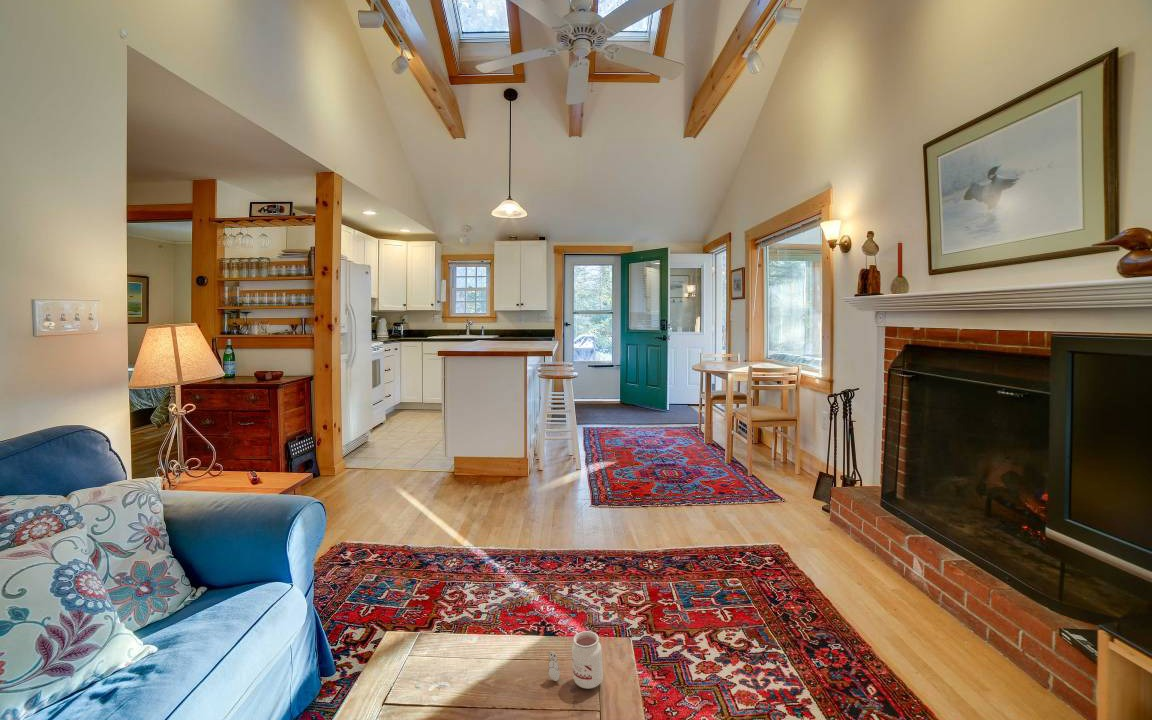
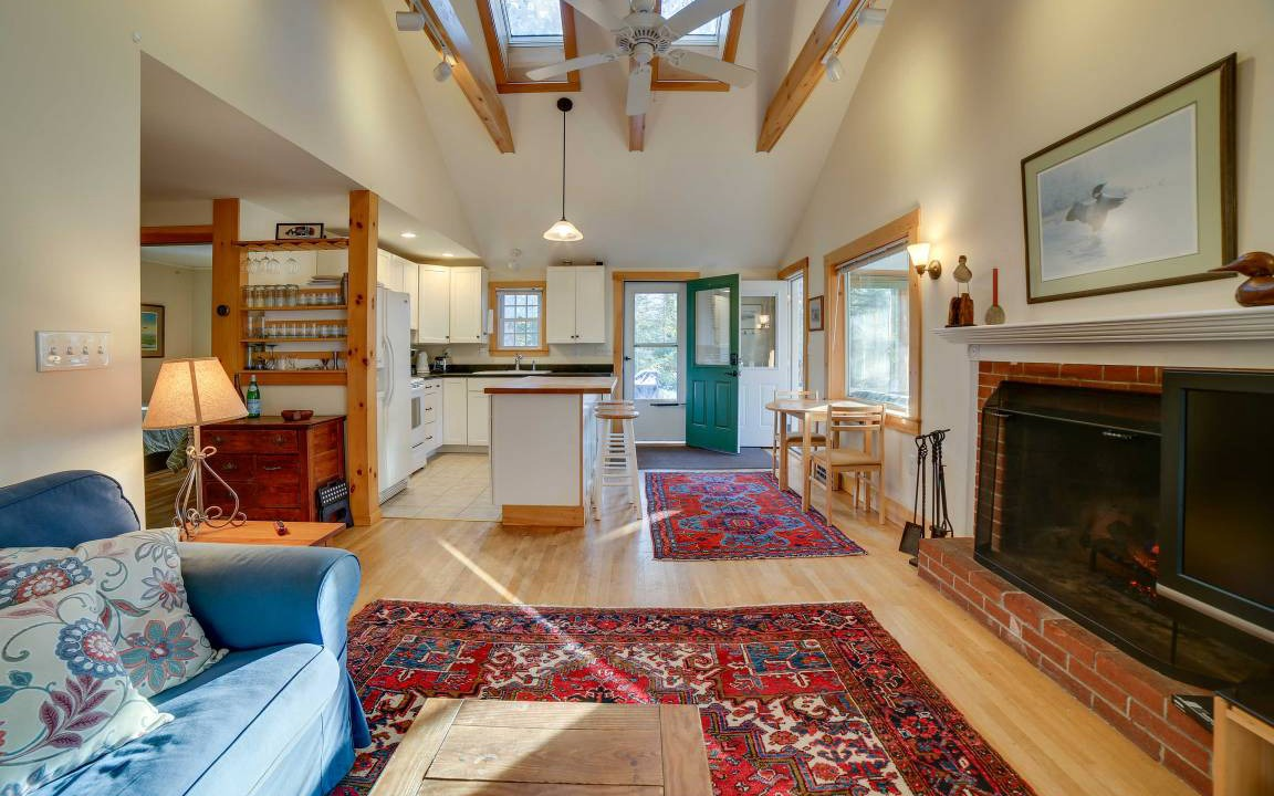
- candle (576, 661)
